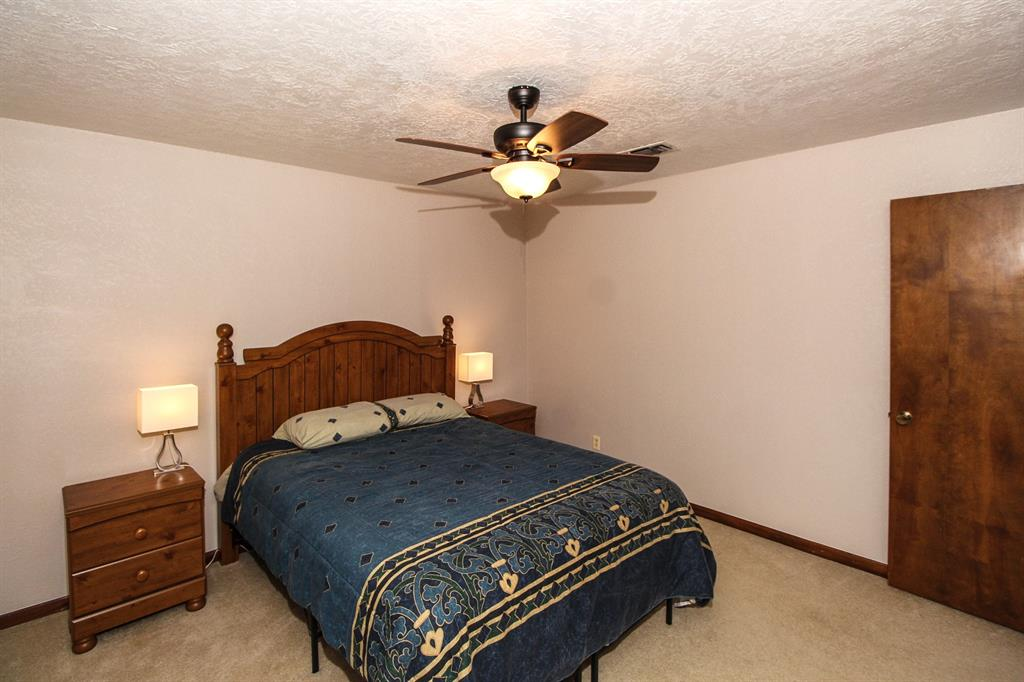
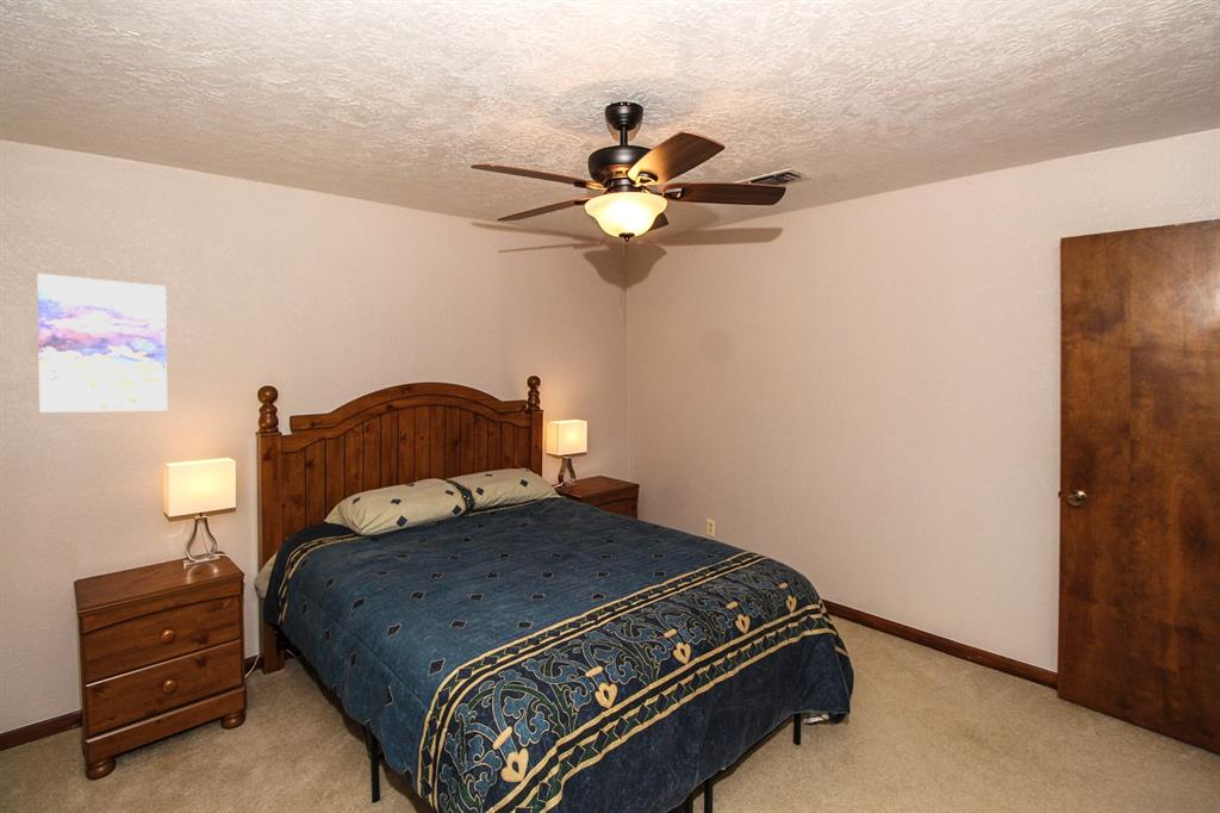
+ wall art (105, 346)
